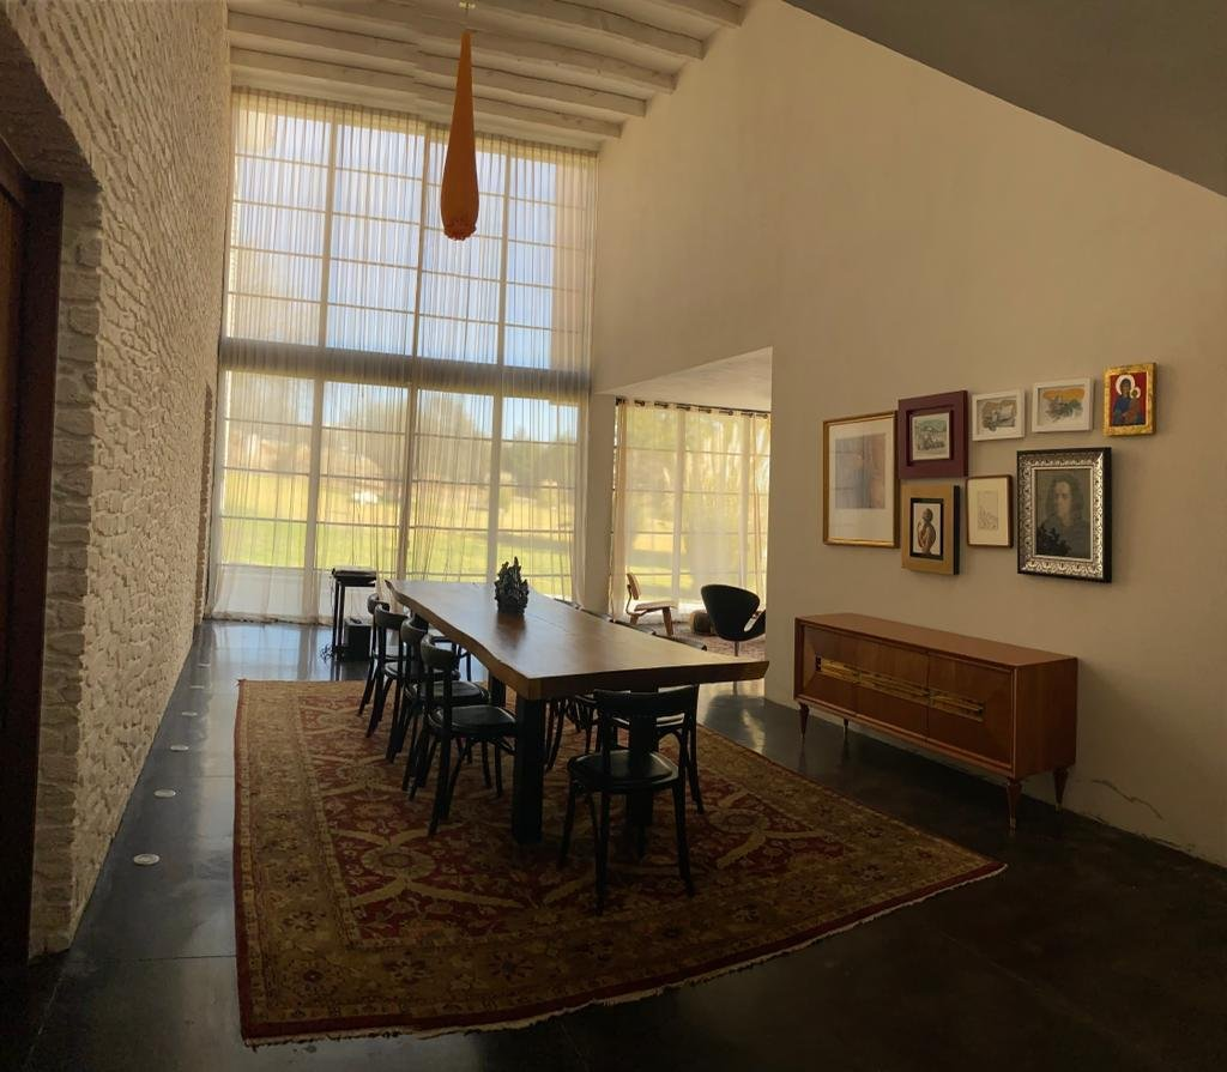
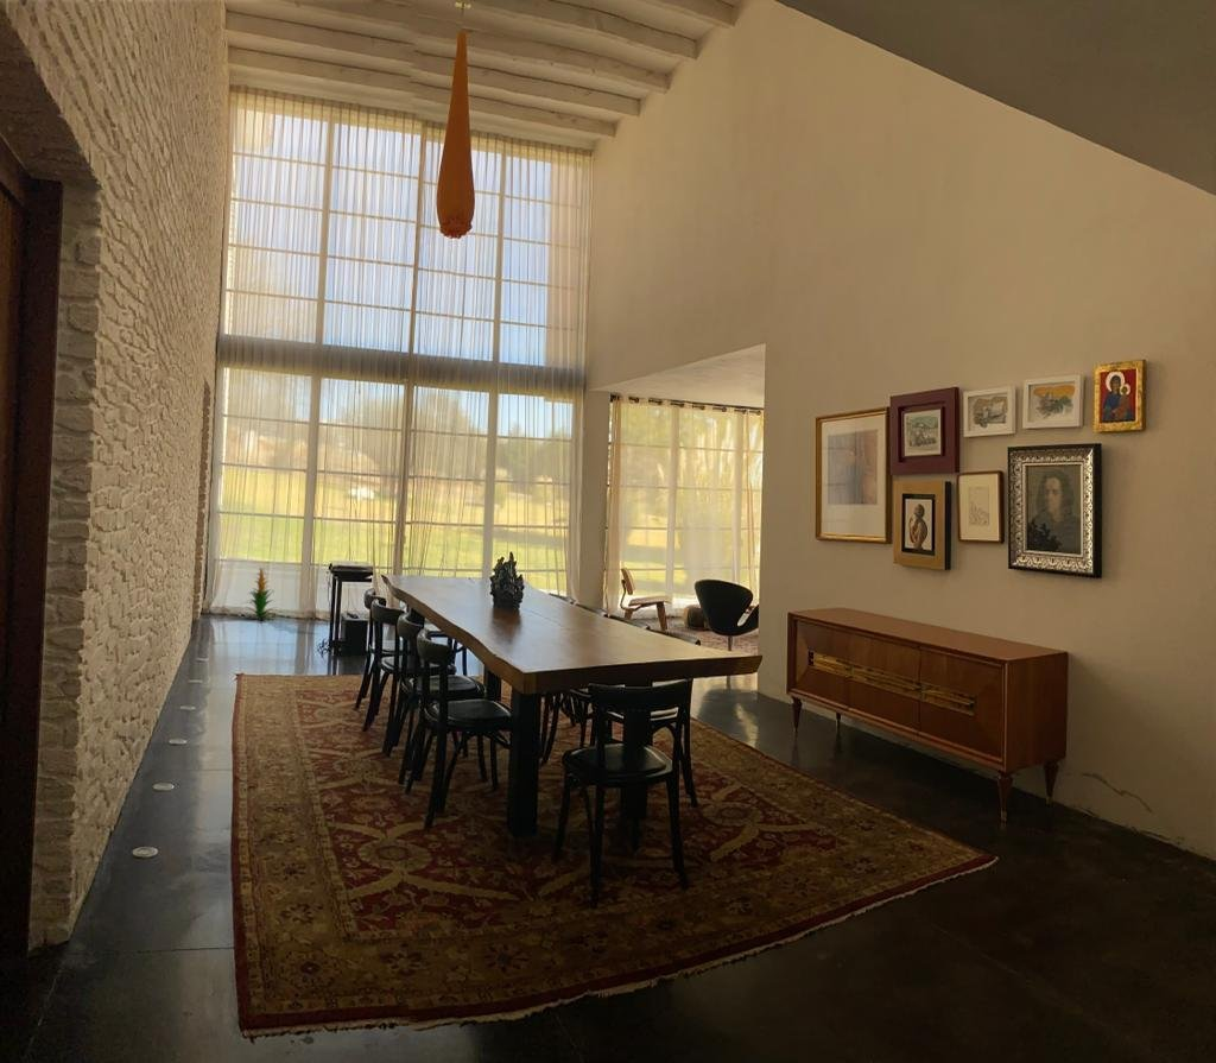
+ indoor plant (261, 591)
